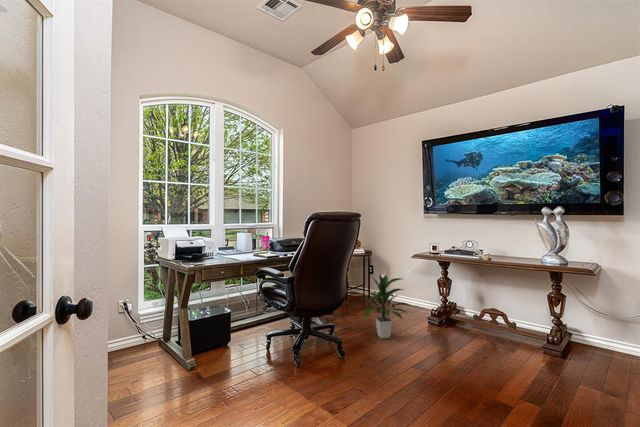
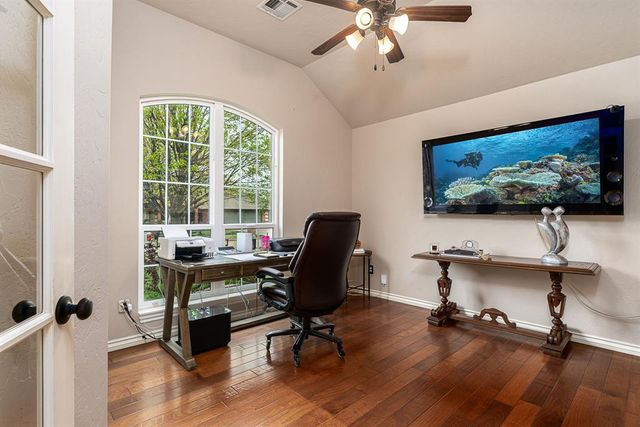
- indoor plant (384, 303)
